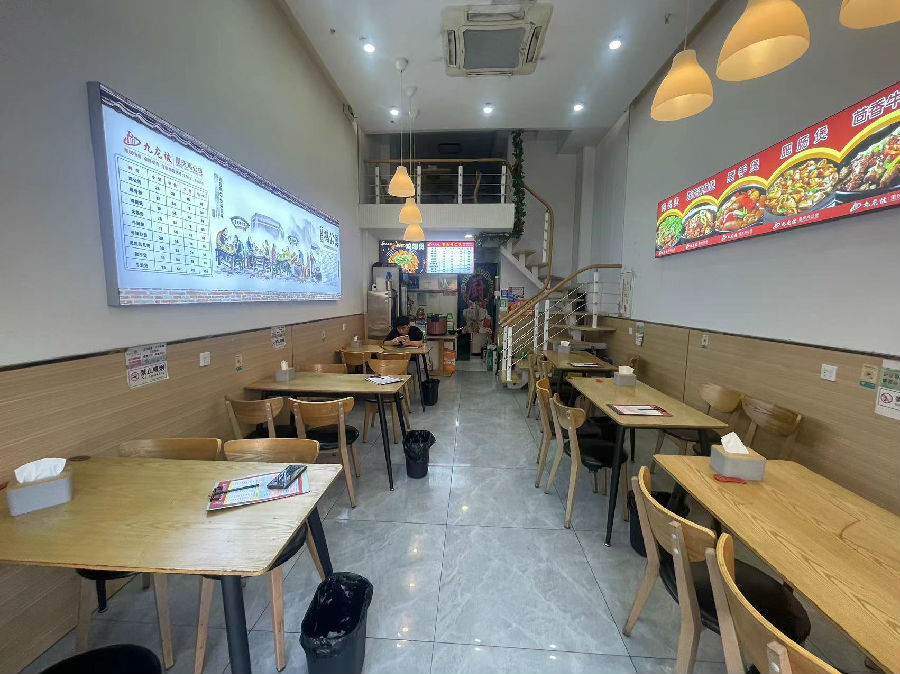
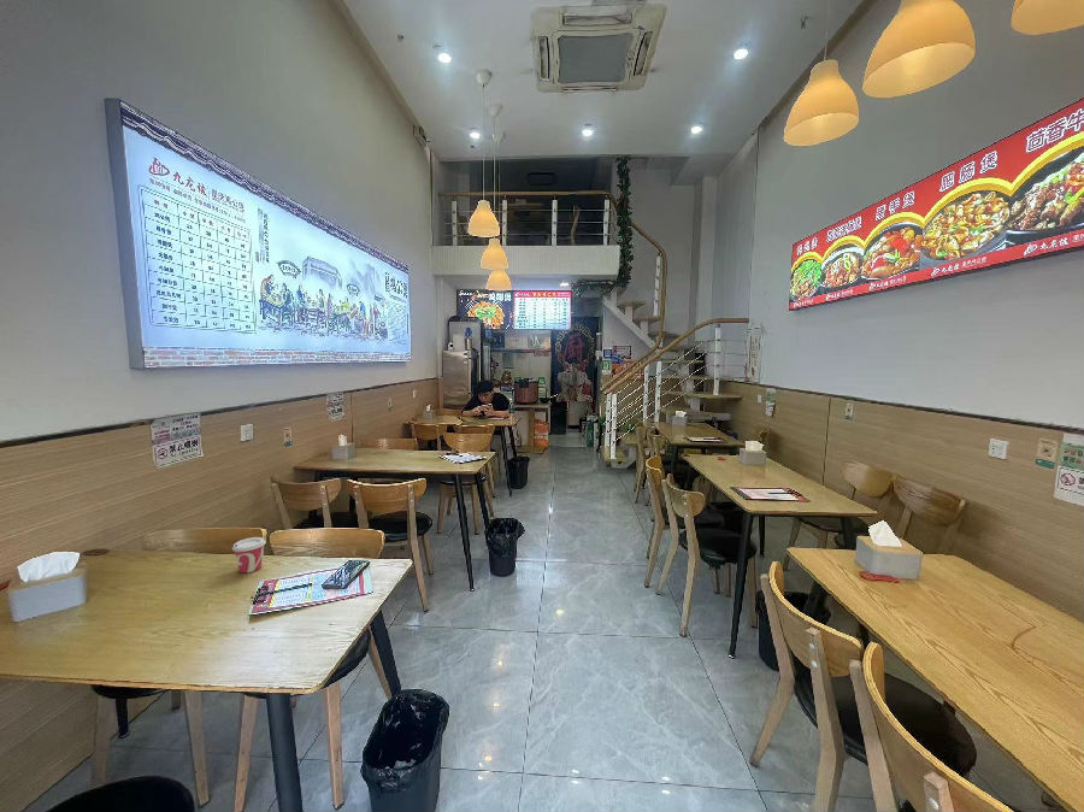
+ cup (249, 554)
